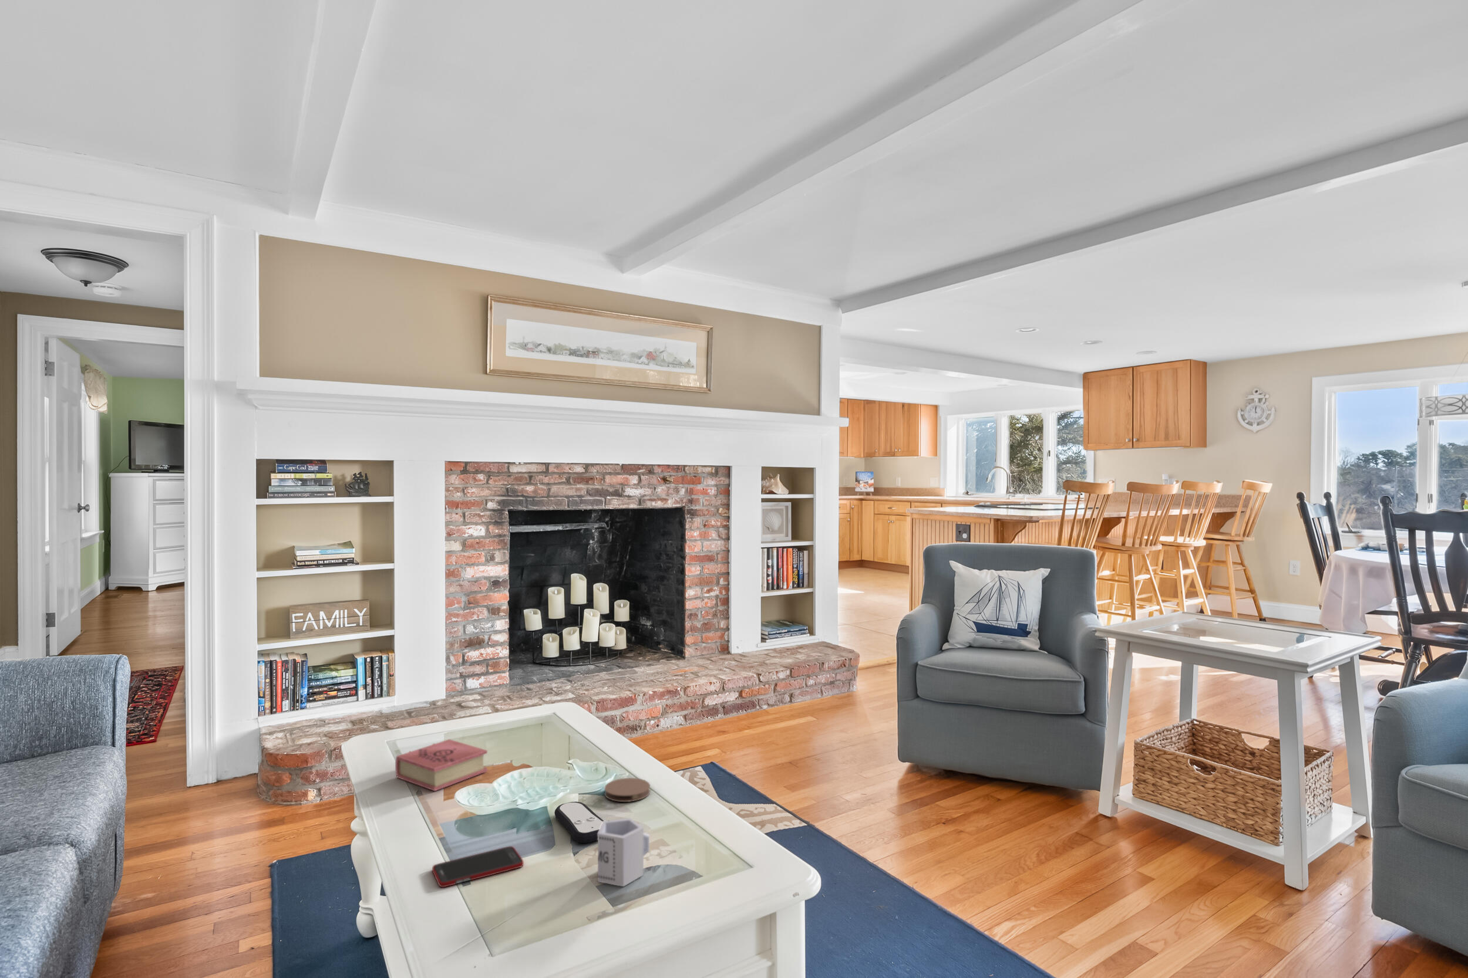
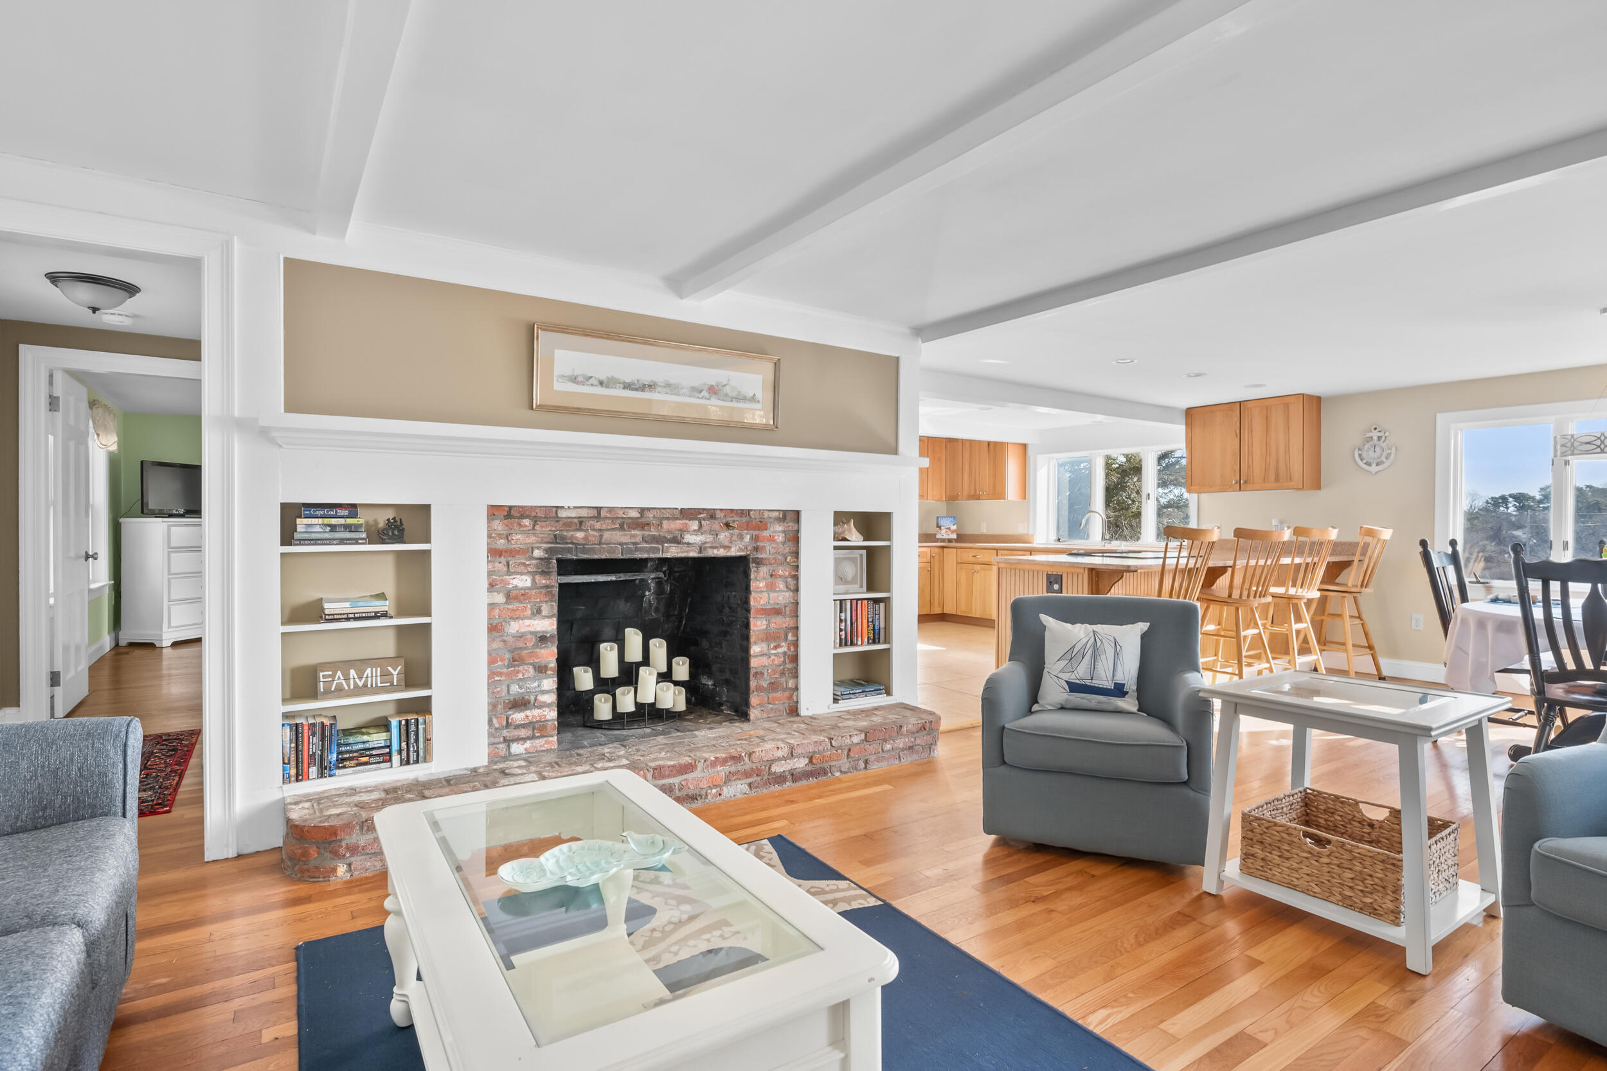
- cup (624, 849)
- cell phone (478, 866)
- coaster (627, 789)
- book (441, 763)
- remote control (581, 820)
